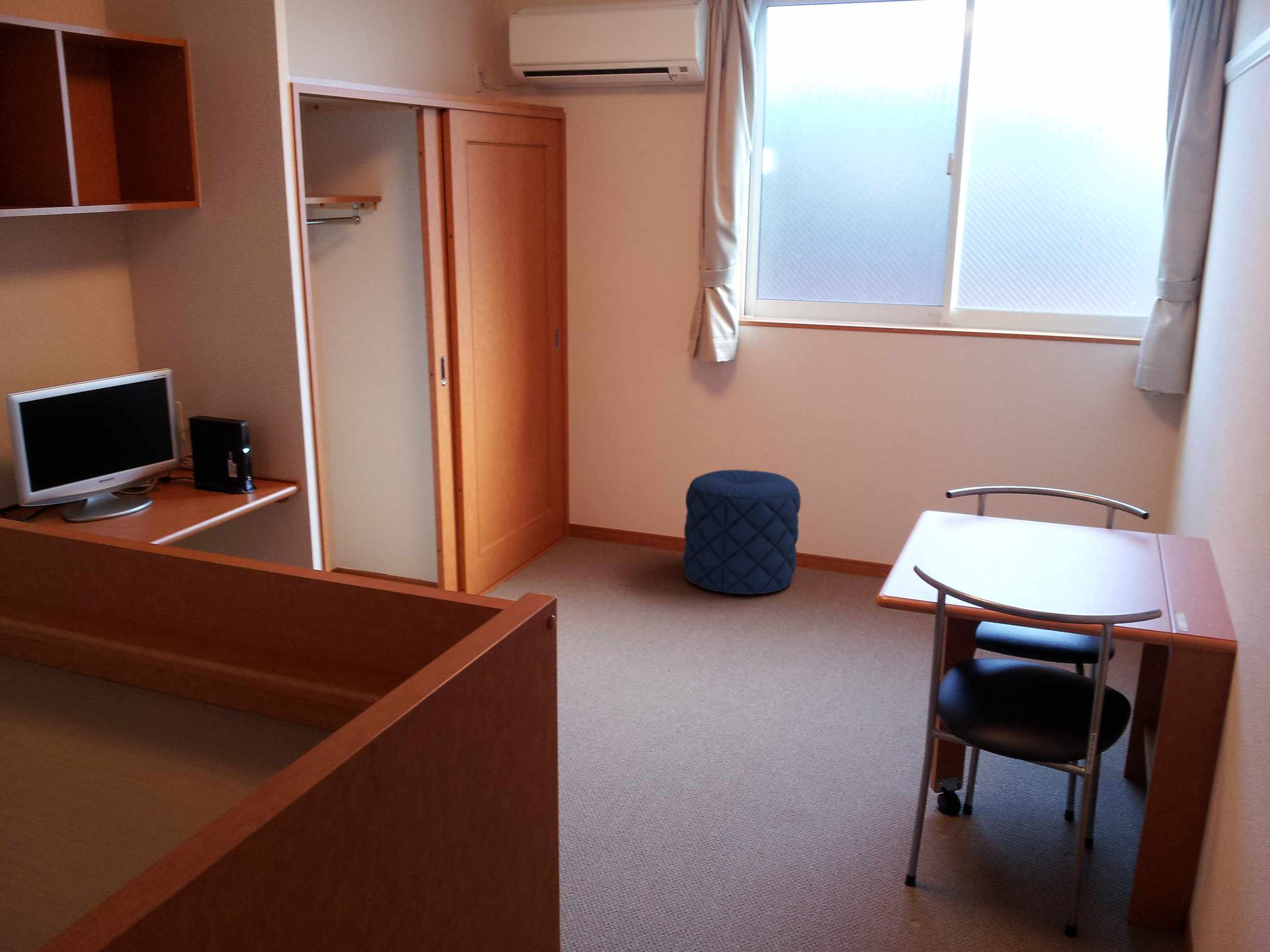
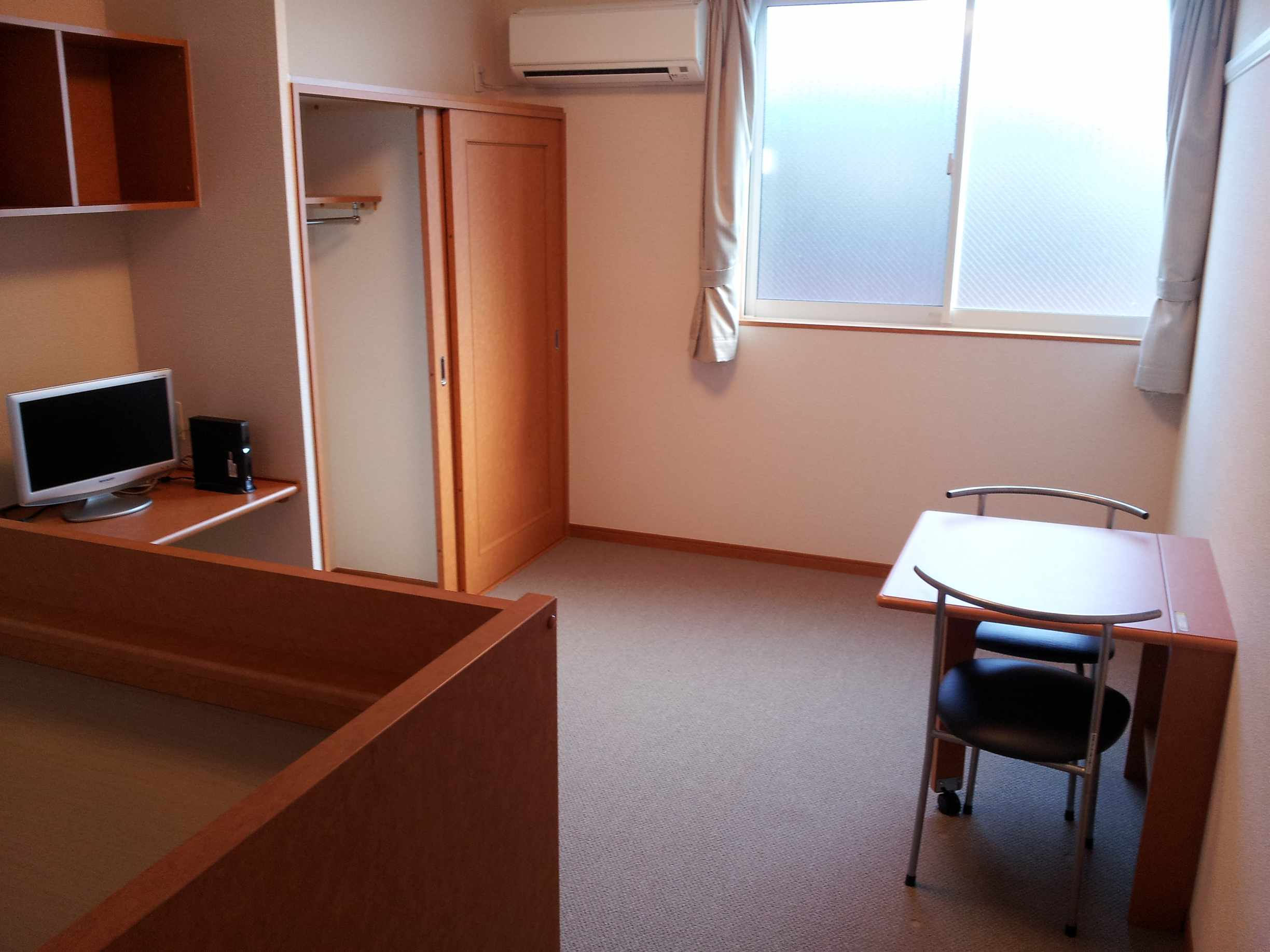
- pouf (741, 528)
